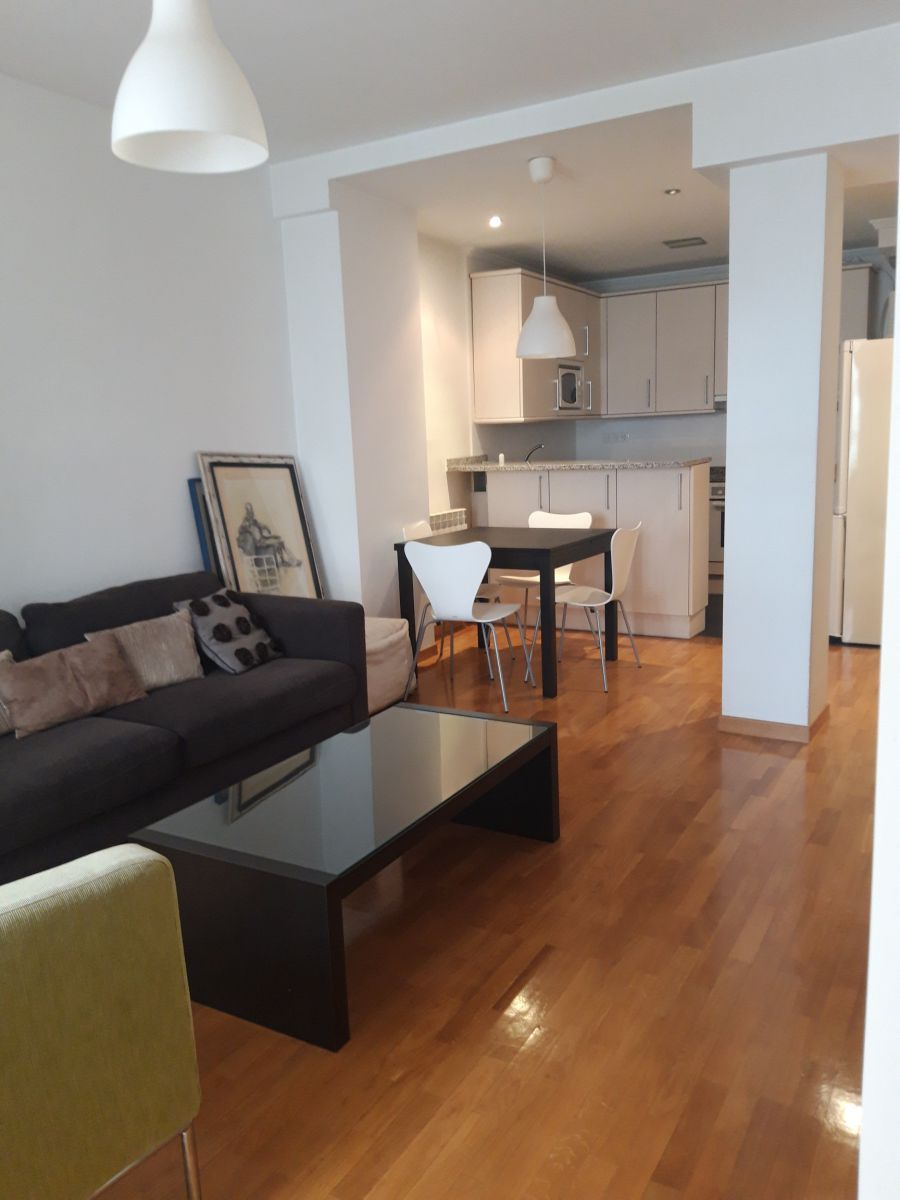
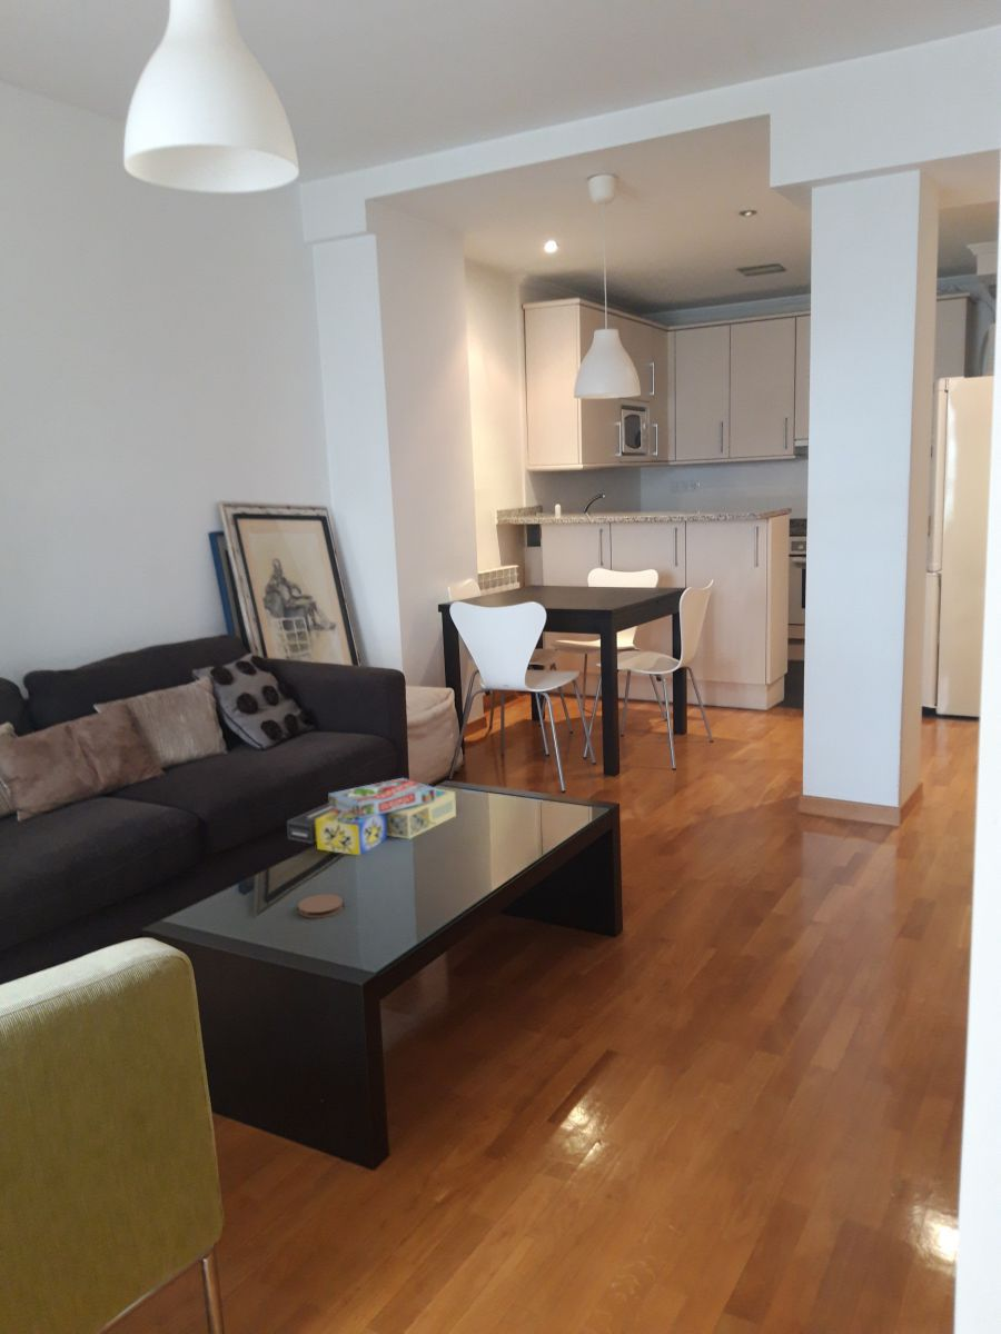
+ board game (369, 807)
+ coaster (320, 905)
